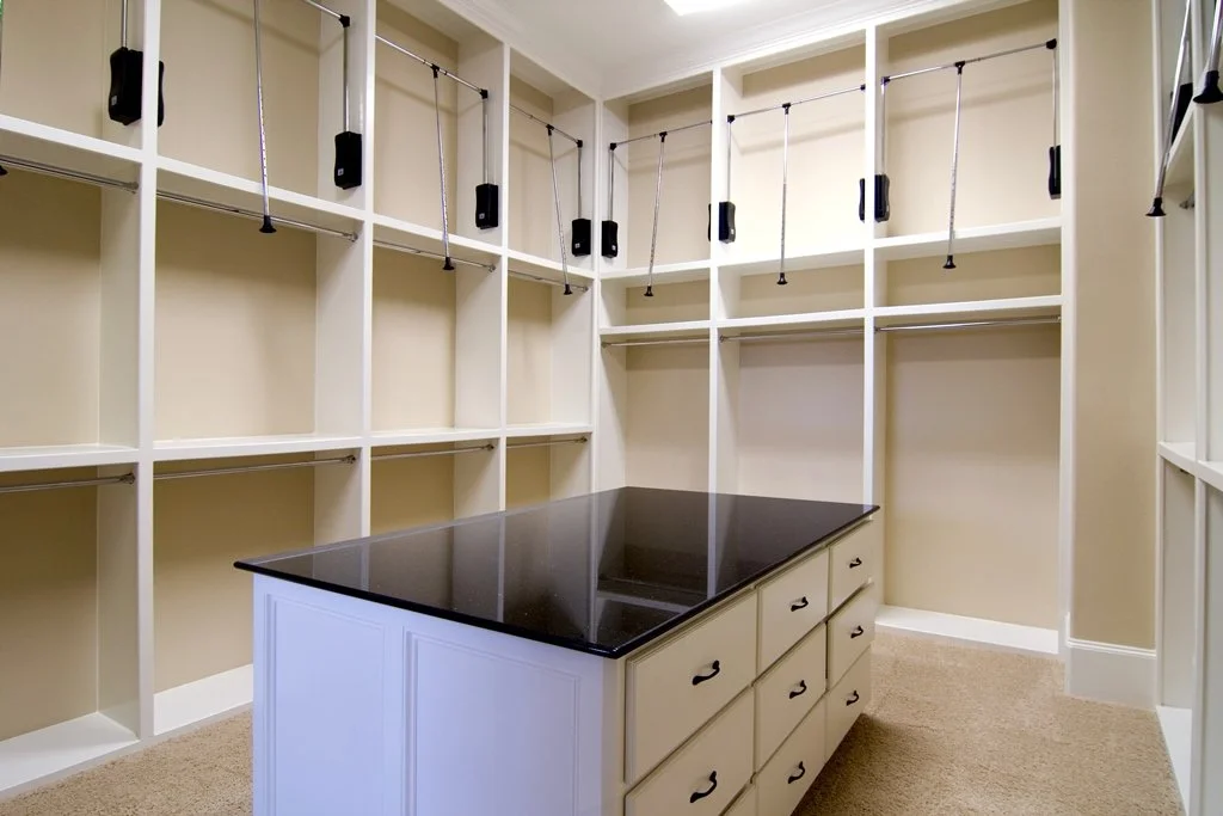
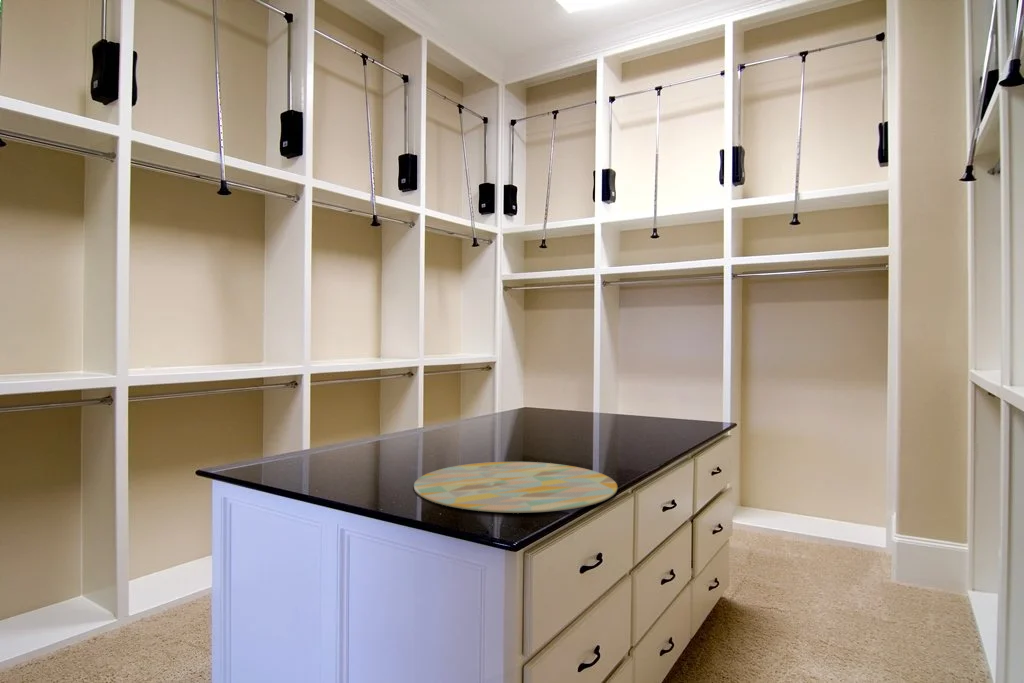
+ decorative tray (515, 482)
